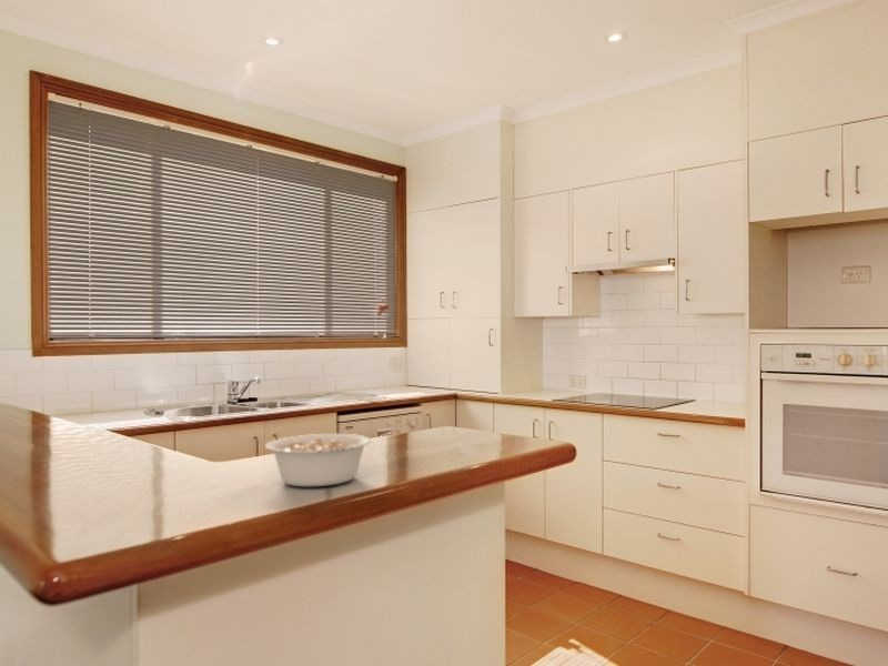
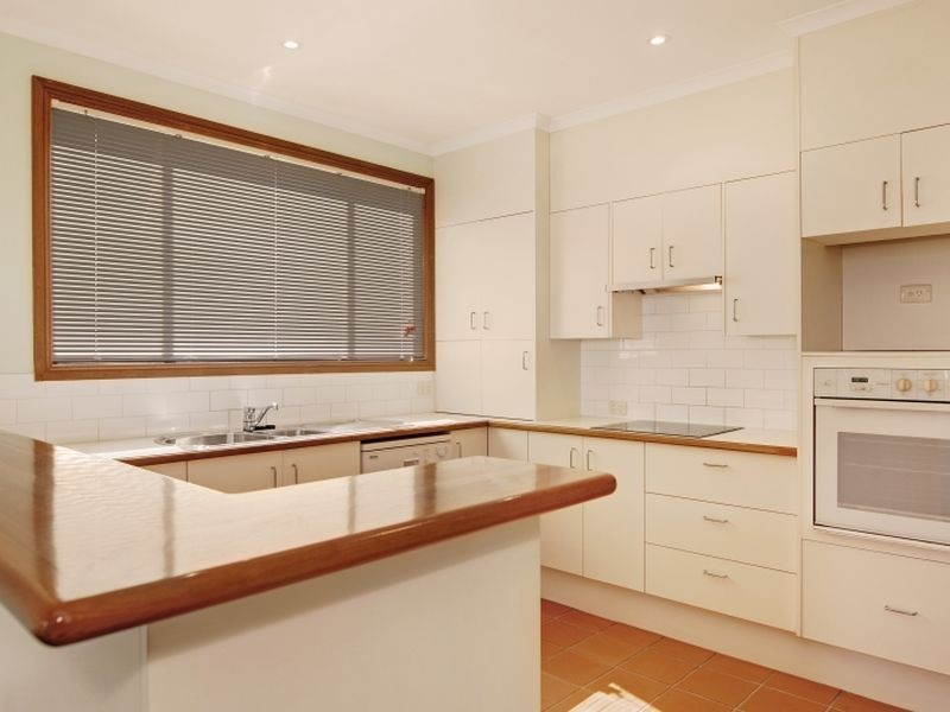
- legume (323, 455)
